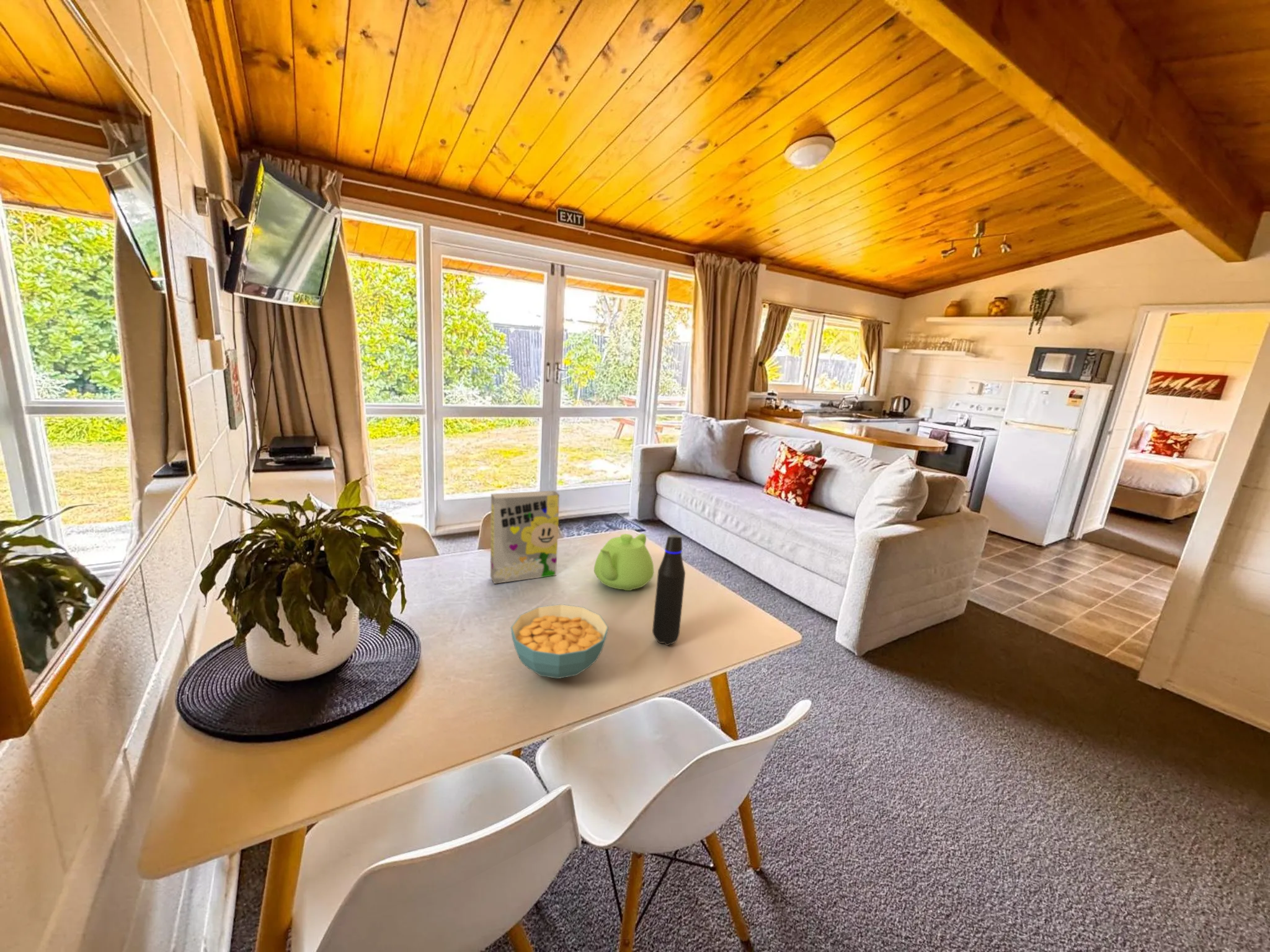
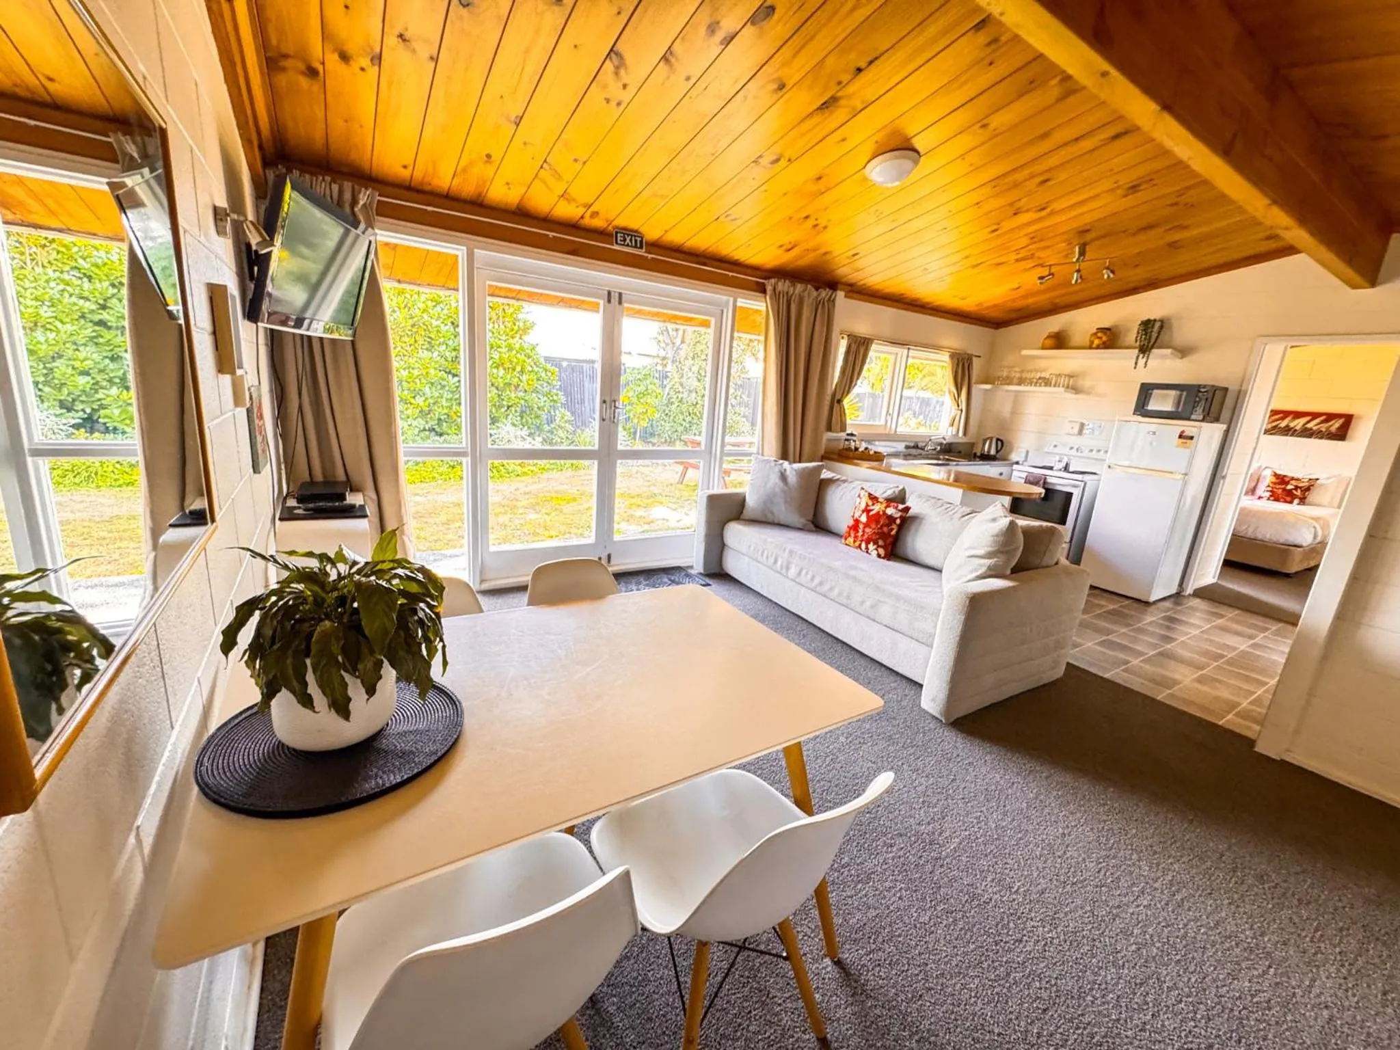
- water bottle (670, 590)
- teapot (623, 560)
- cereal box (525, 536)
- cereal bowl (559, 648)
